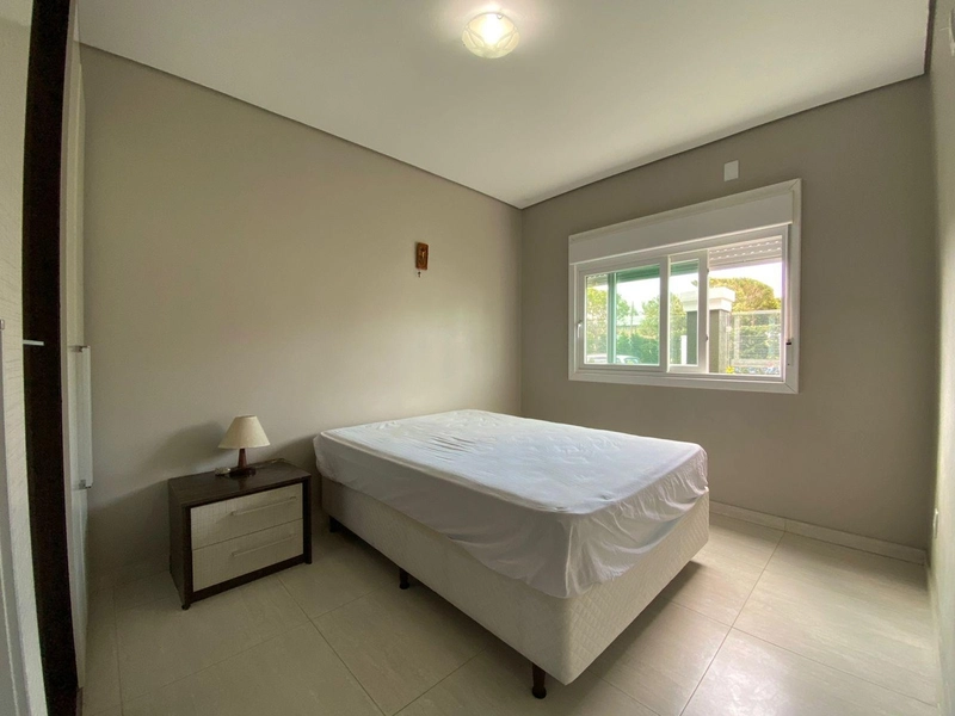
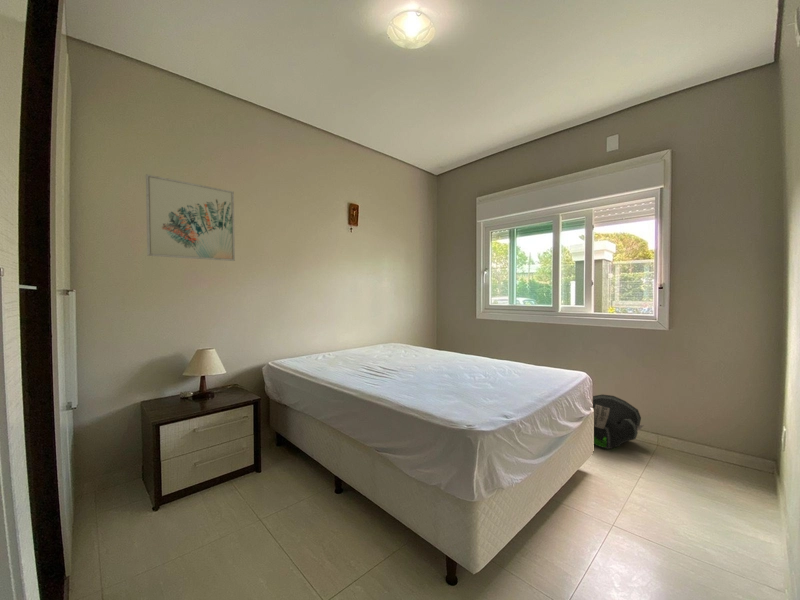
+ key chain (606, 421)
+ wall art (193, 221)
